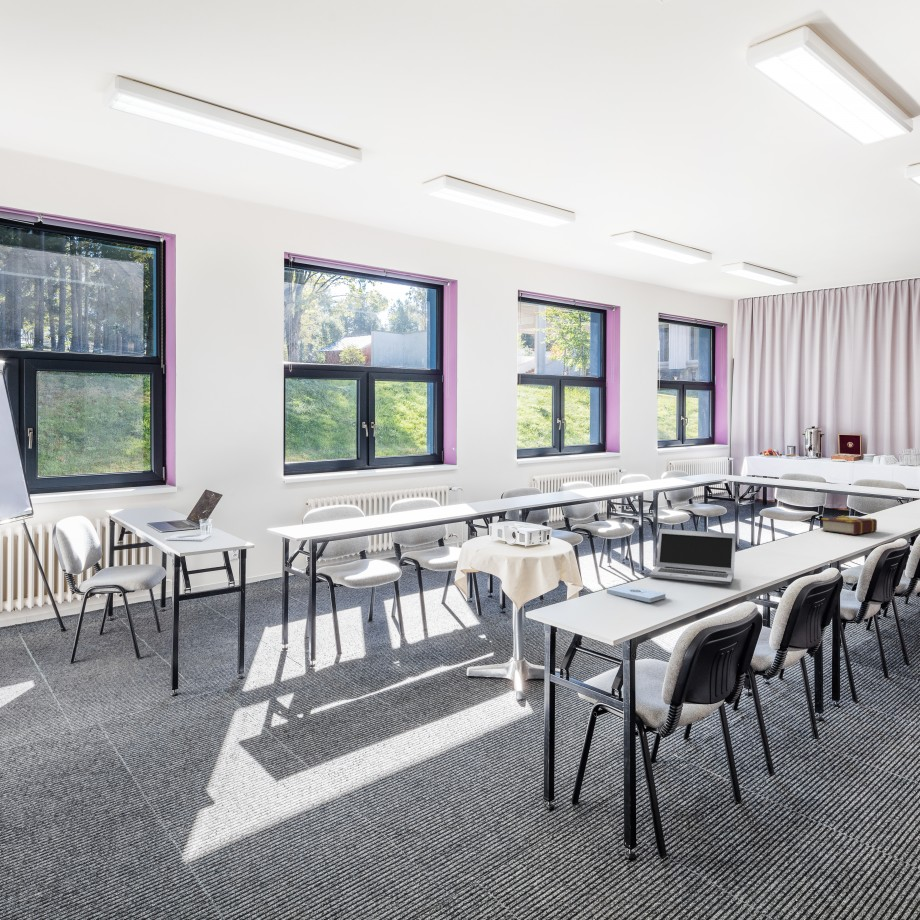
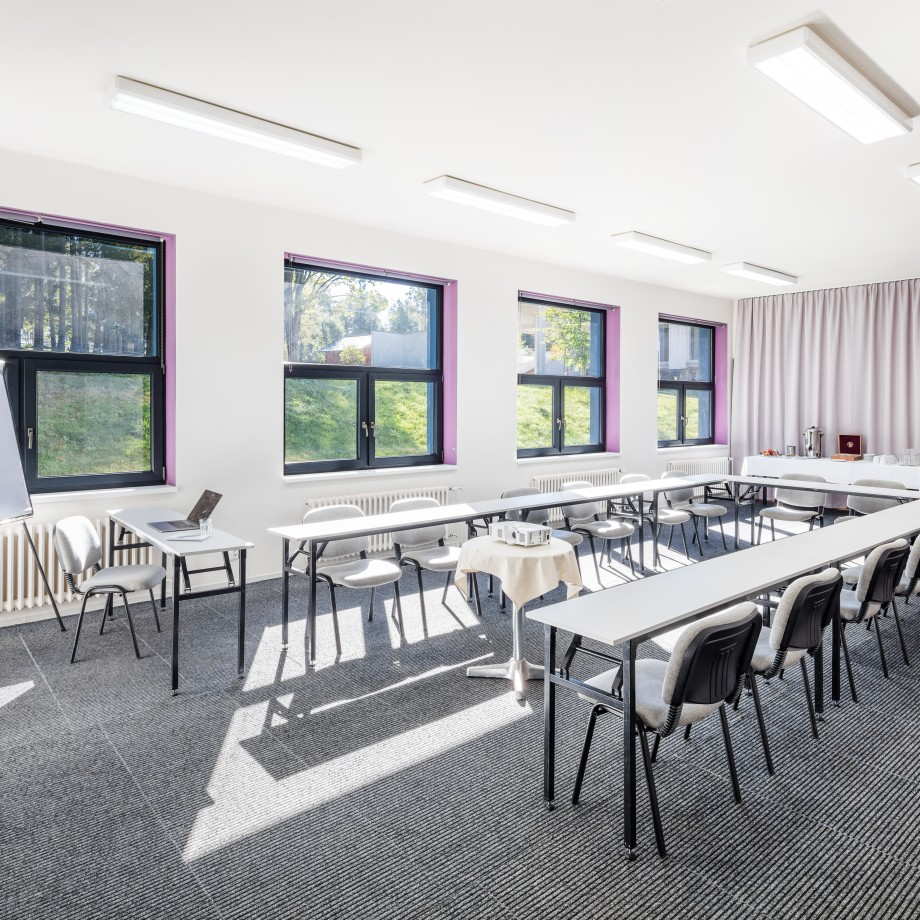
- laptop (692, 555)
- book (849, 524)
- notepad (636, 593)
